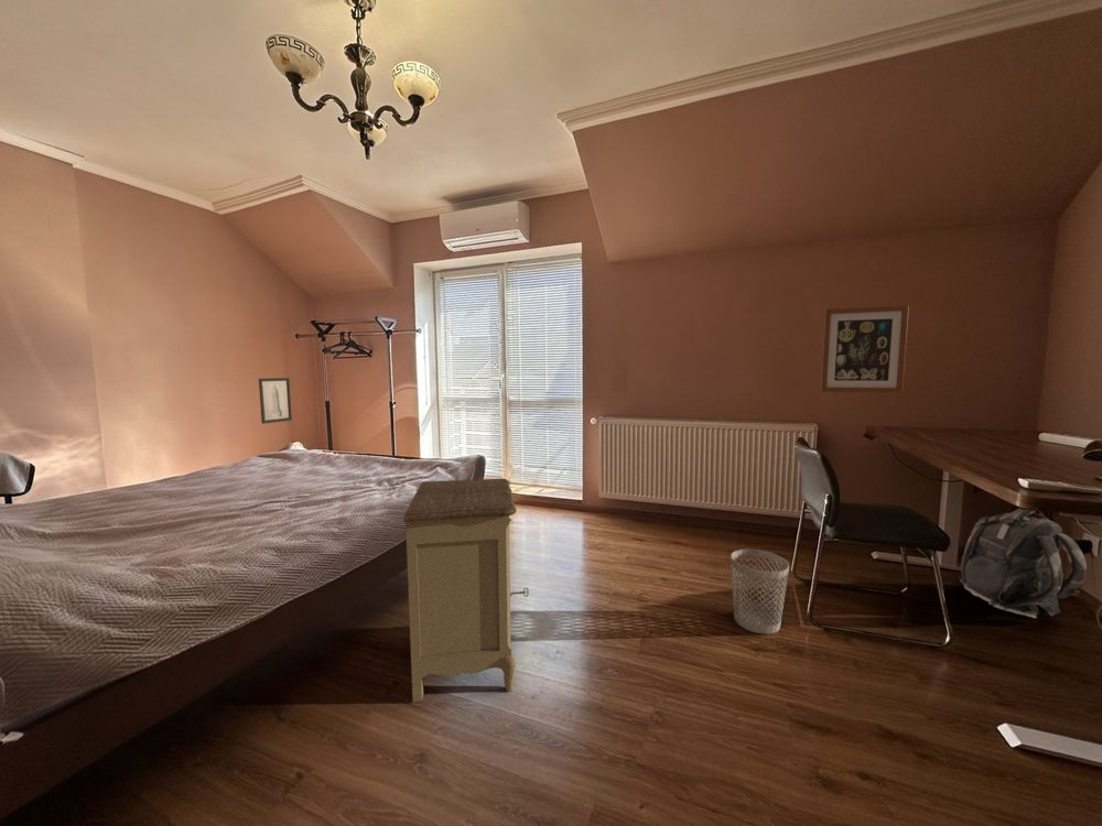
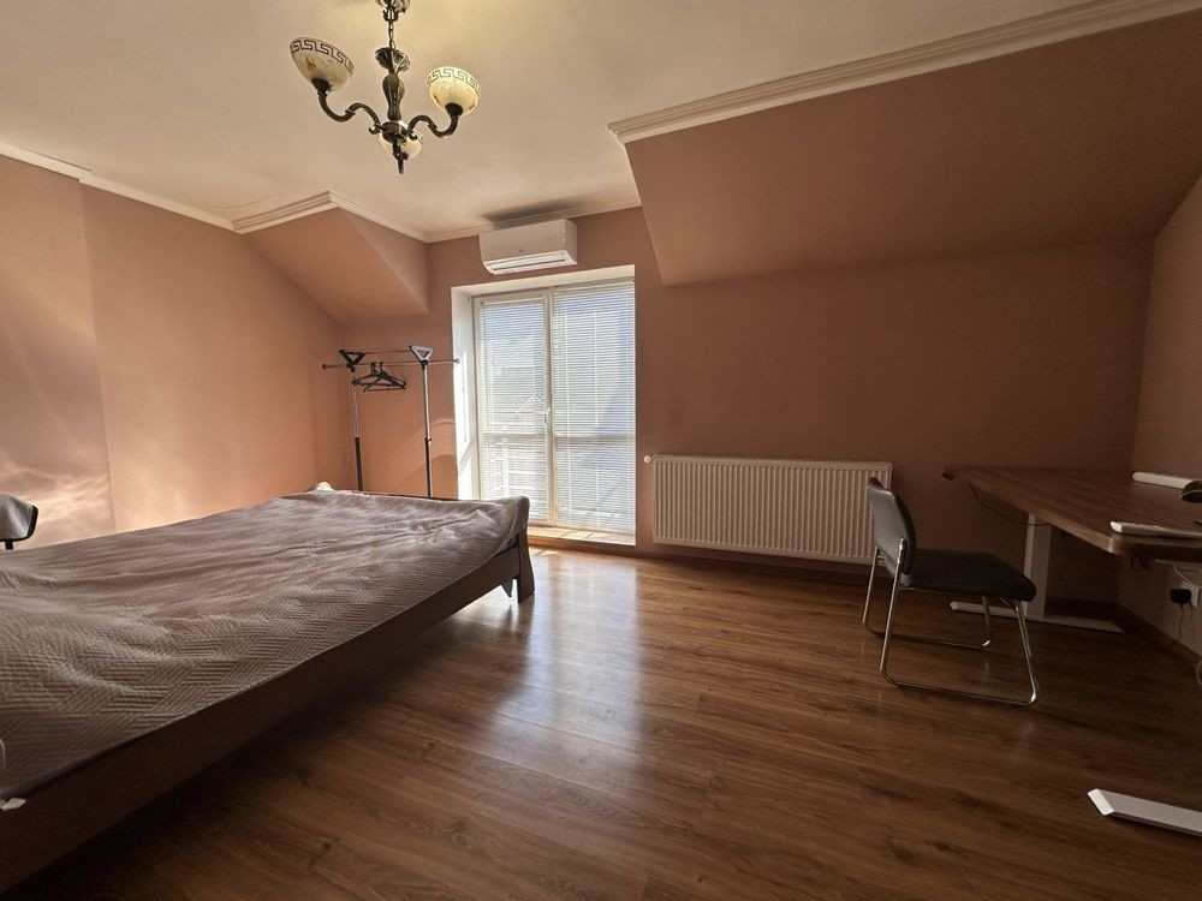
- wall art (863, 350)
- wall art (276, 400)
- backpack (1017, 554)
- wastebasket (757, 590)
- nightstand (472, 577)
